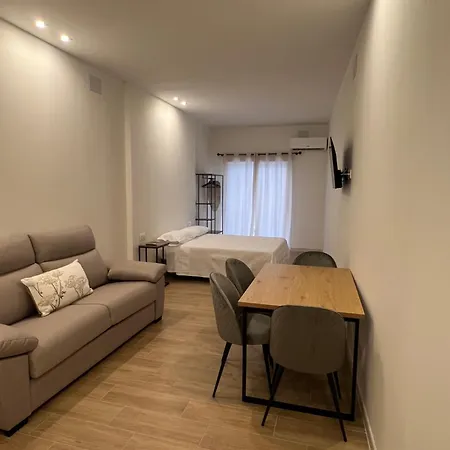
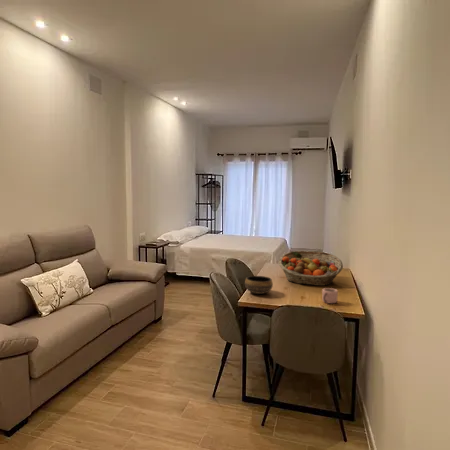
+ mug (328, 296)
+ fruit basket (310, 267)
+ bowl (258, 285)
